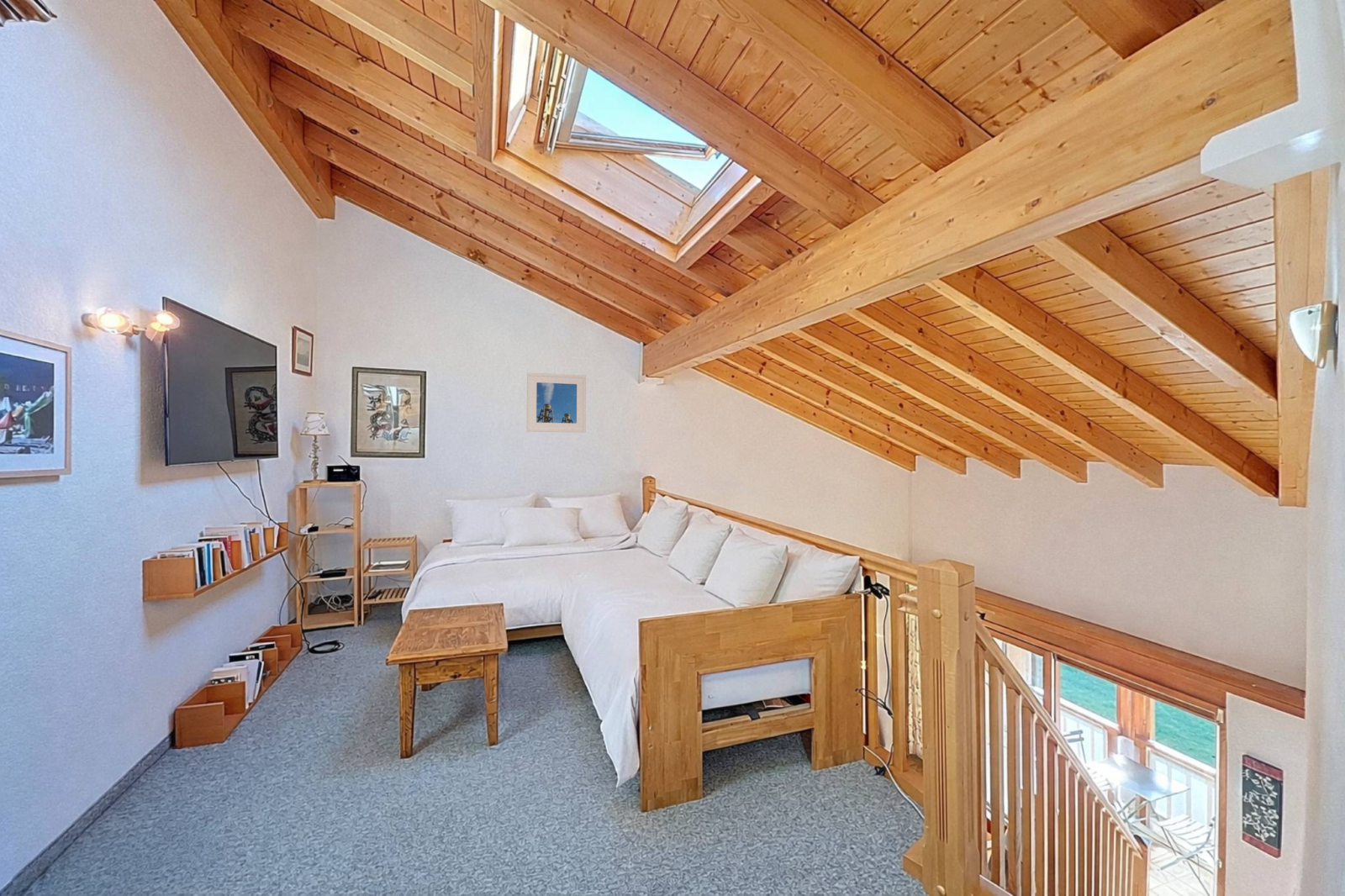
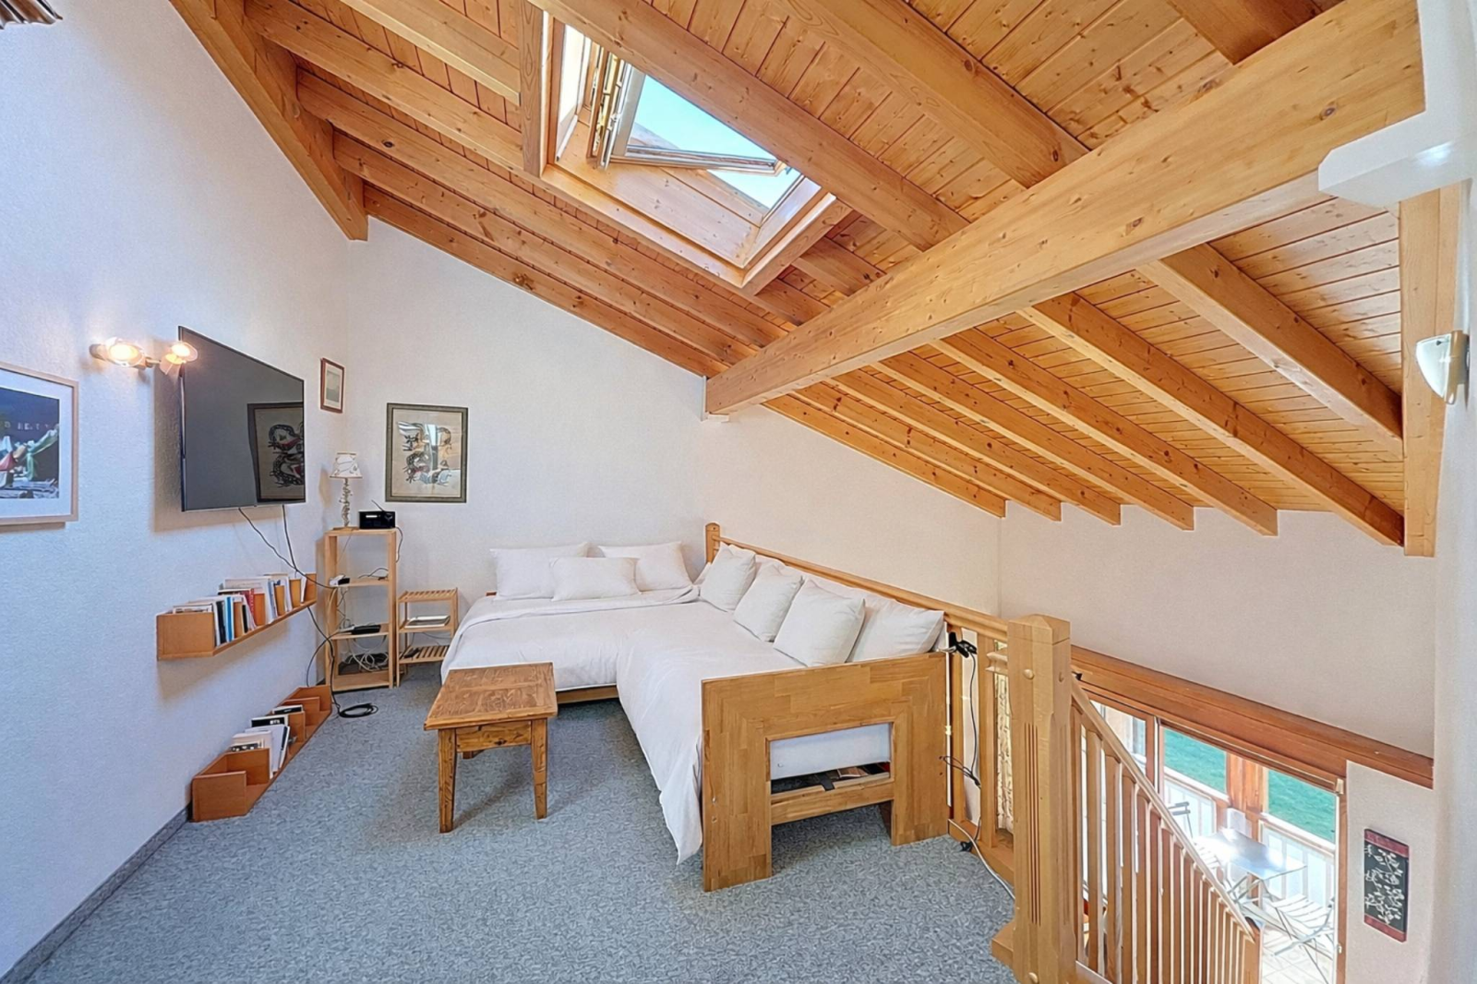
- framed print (556, 403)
